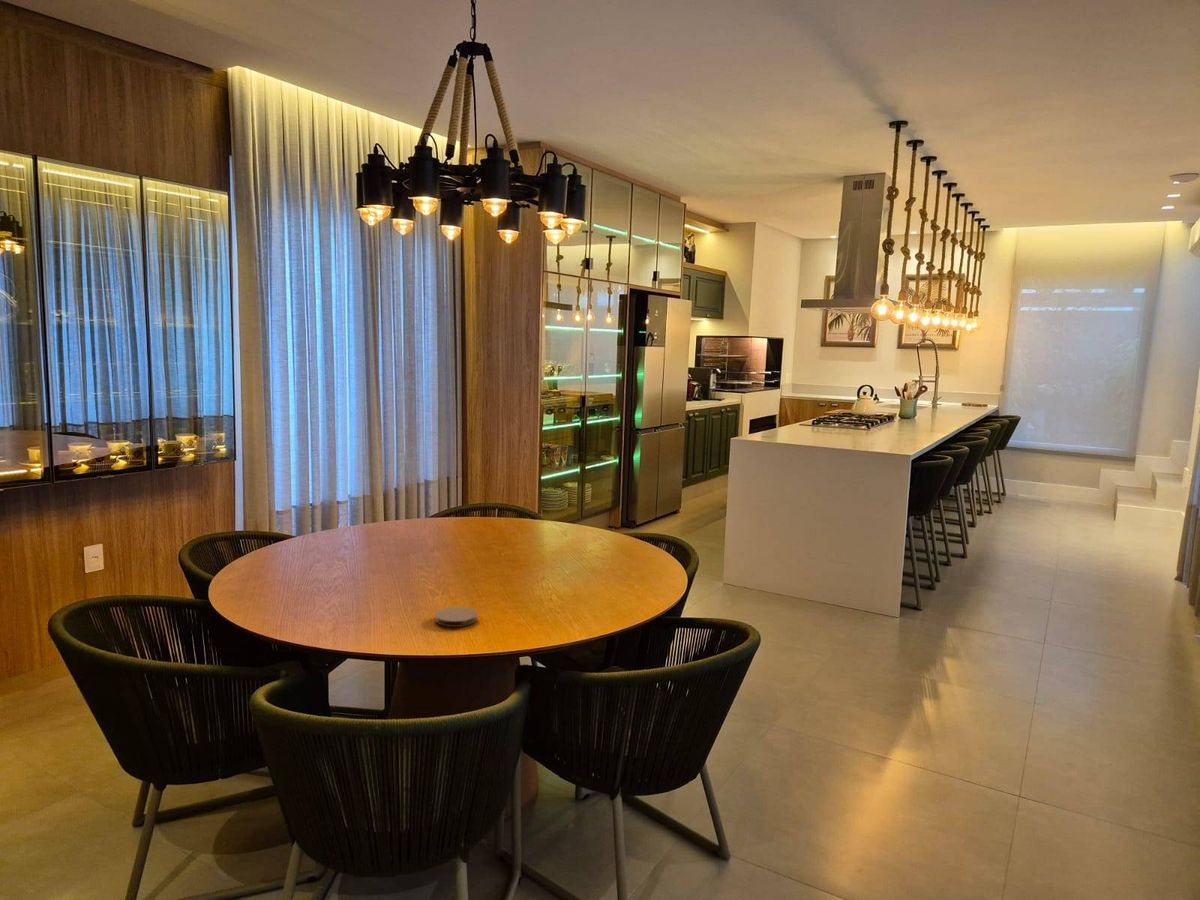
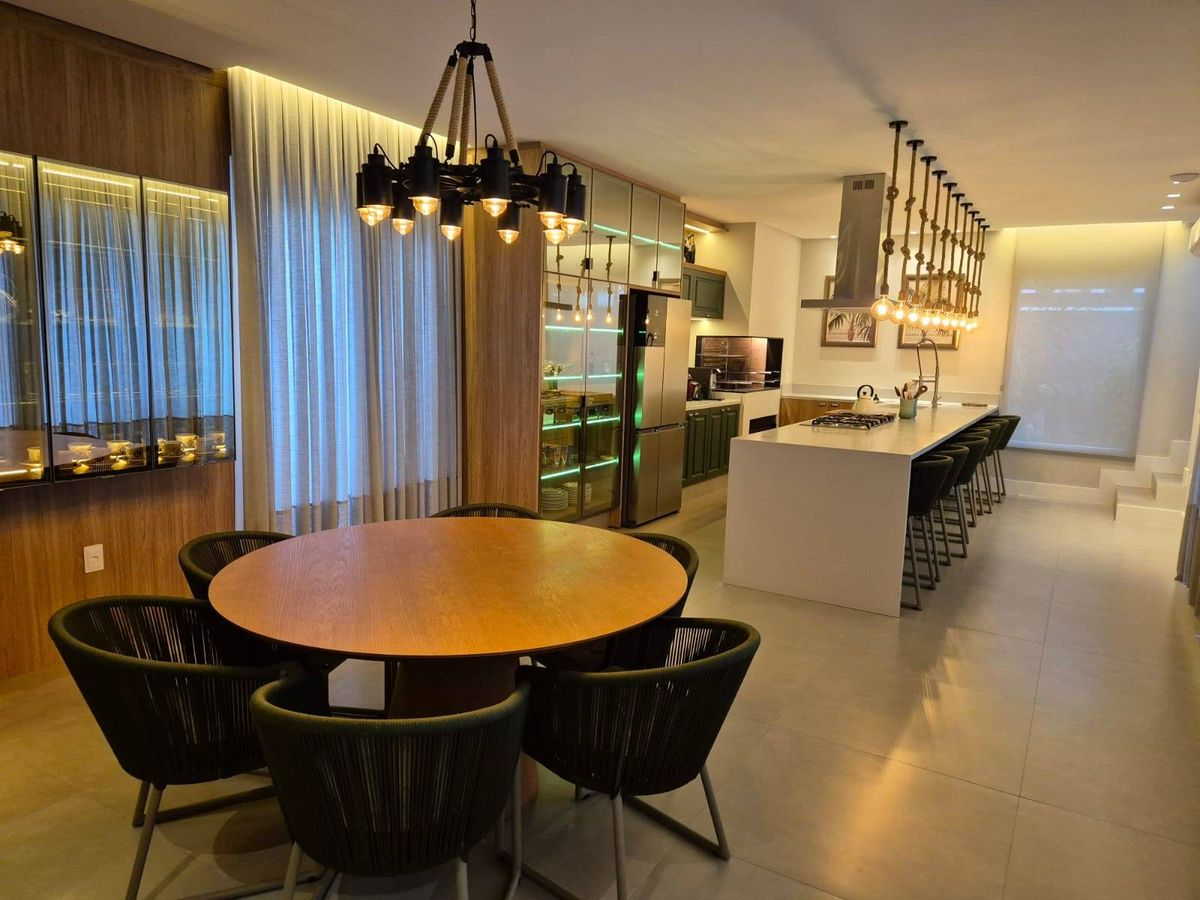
- coaster (456, 616)
